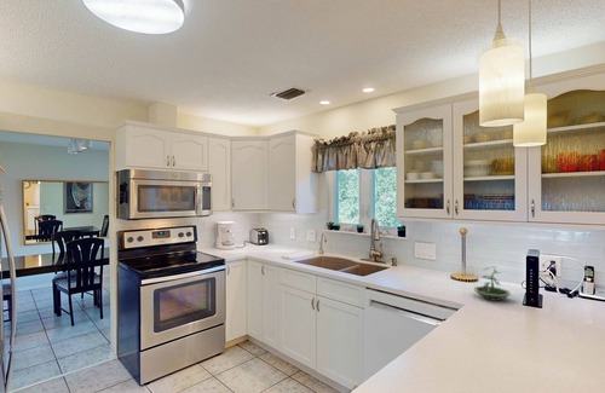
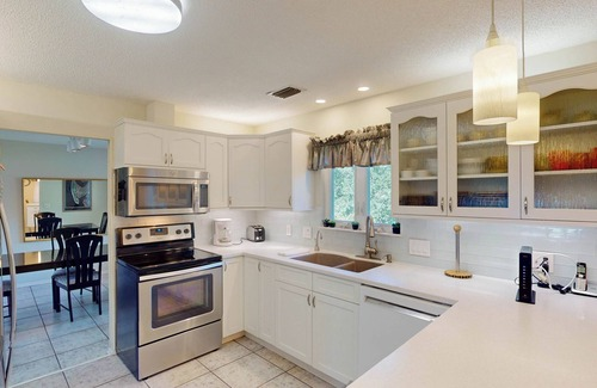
- terrarium (492, 273)
